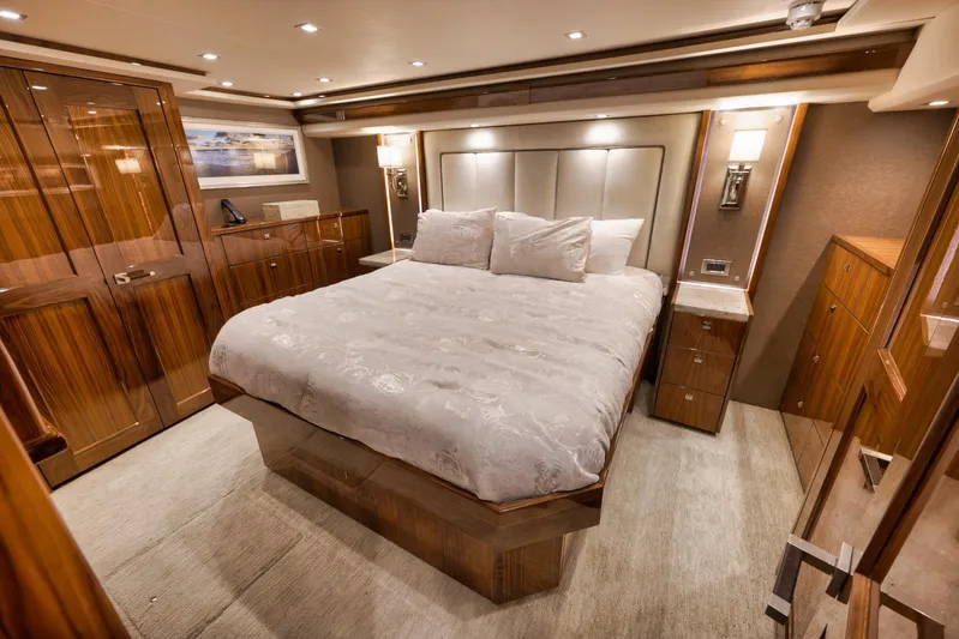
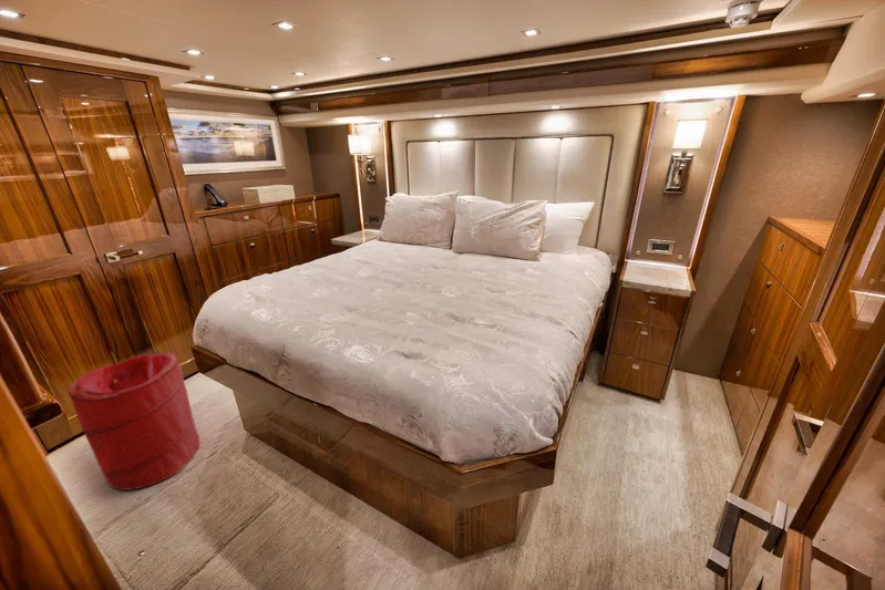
+ laundry hamper (141, 415)
